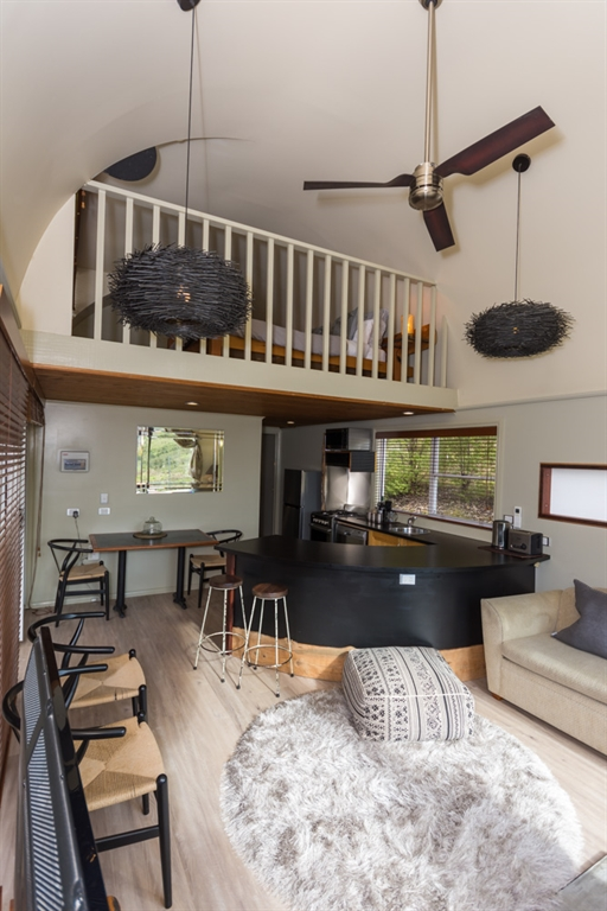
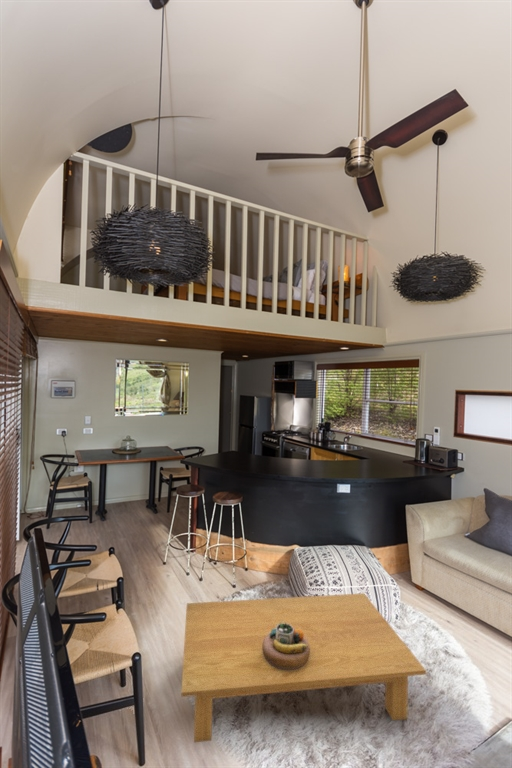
+ decorative bowl (286, 638)
+ coffee table (291, 670)
